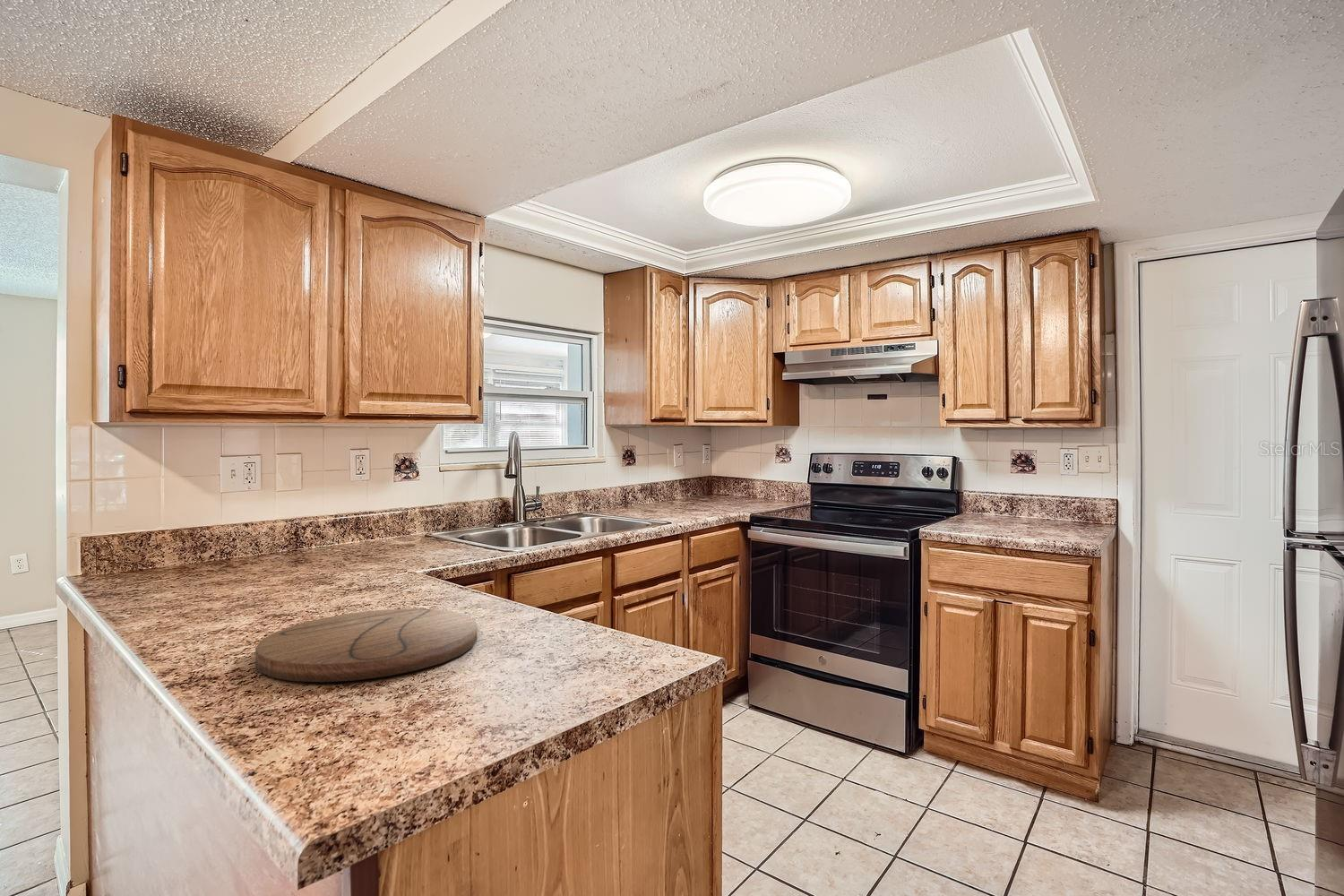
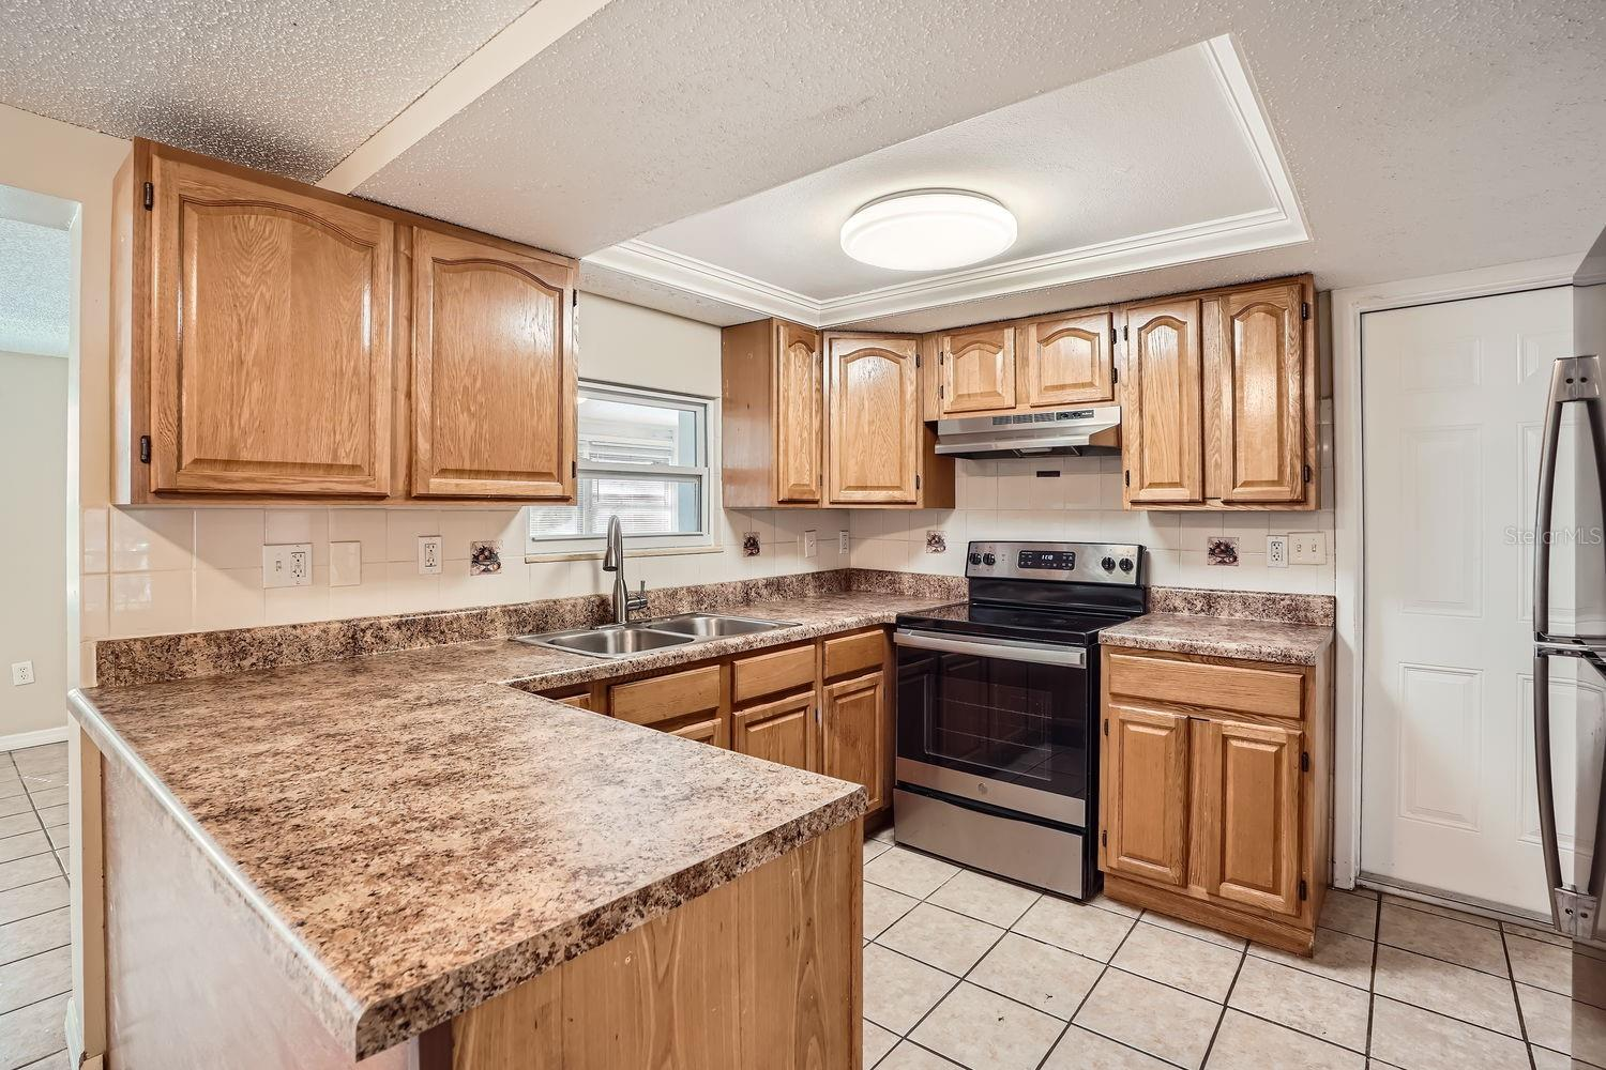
- cutting board (373, 640)
